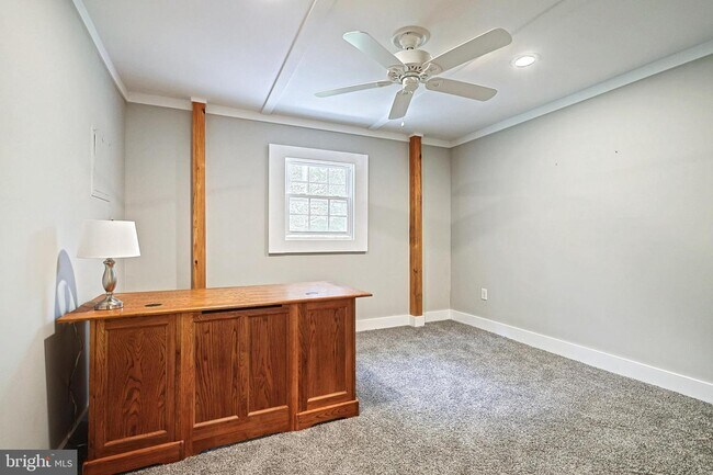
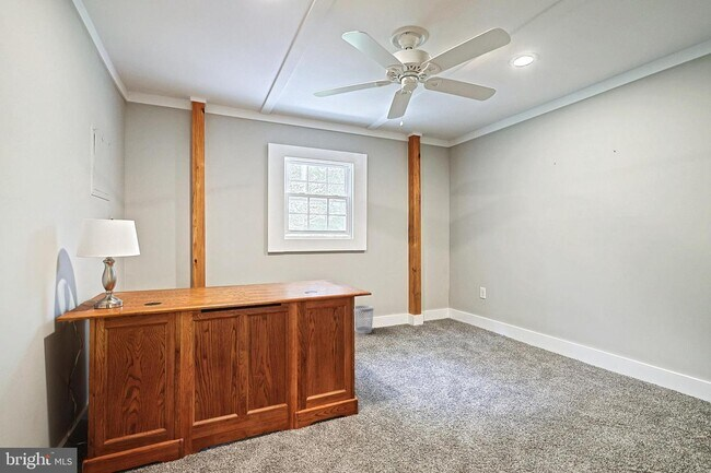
+ wastebasket (363, 319)
